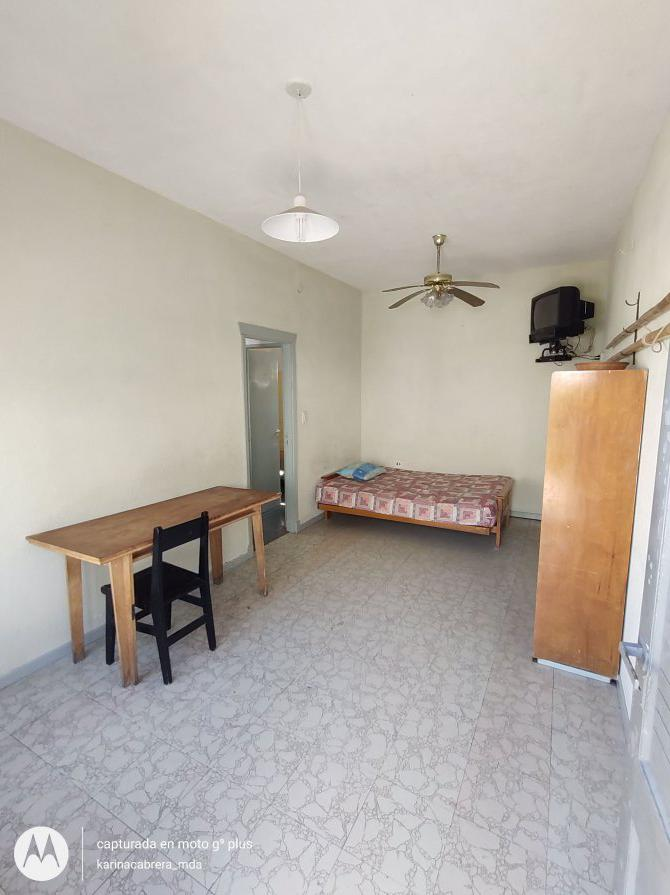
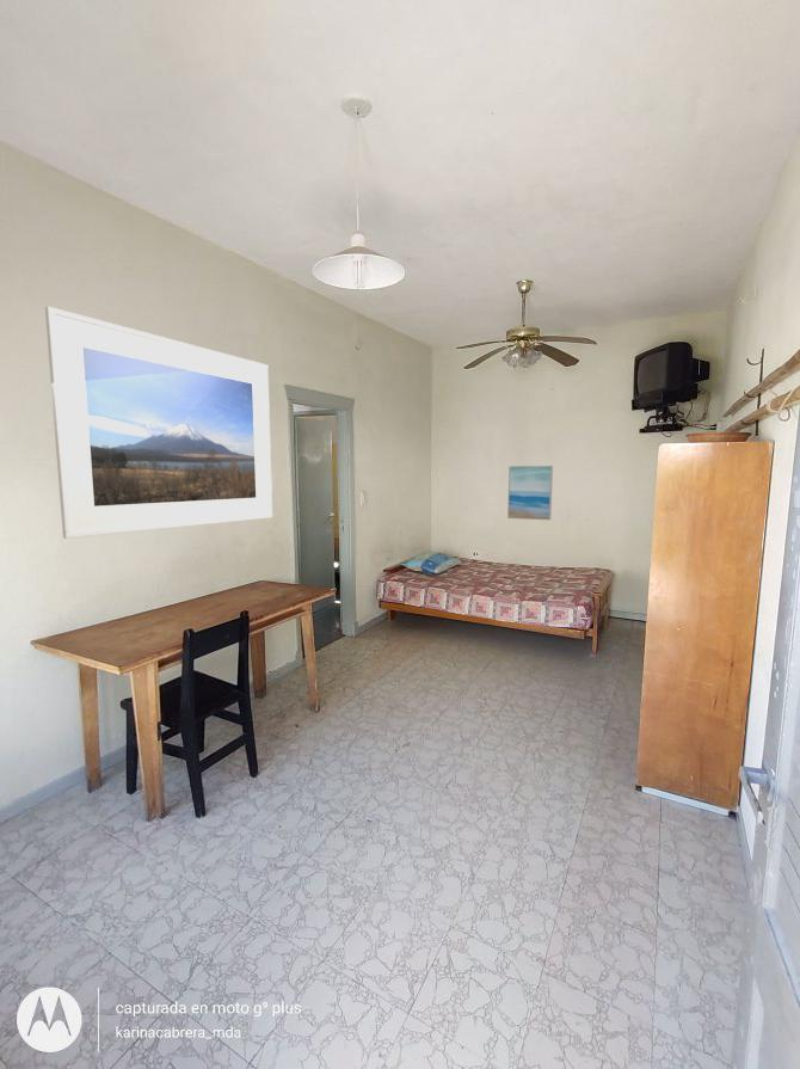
+ wall art (529, 492)
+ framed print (184, 435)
